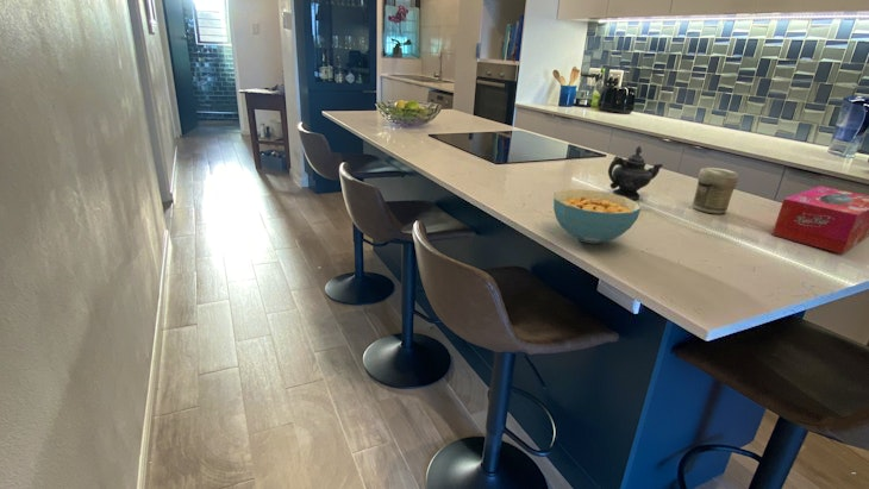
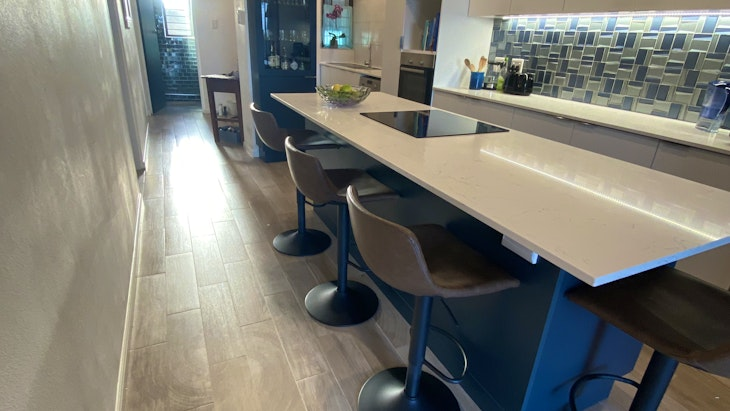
- teapot (634, 171)
- cereal bowl (592, 219)
- jar (714, 189)
- tissue box (830, 217)
